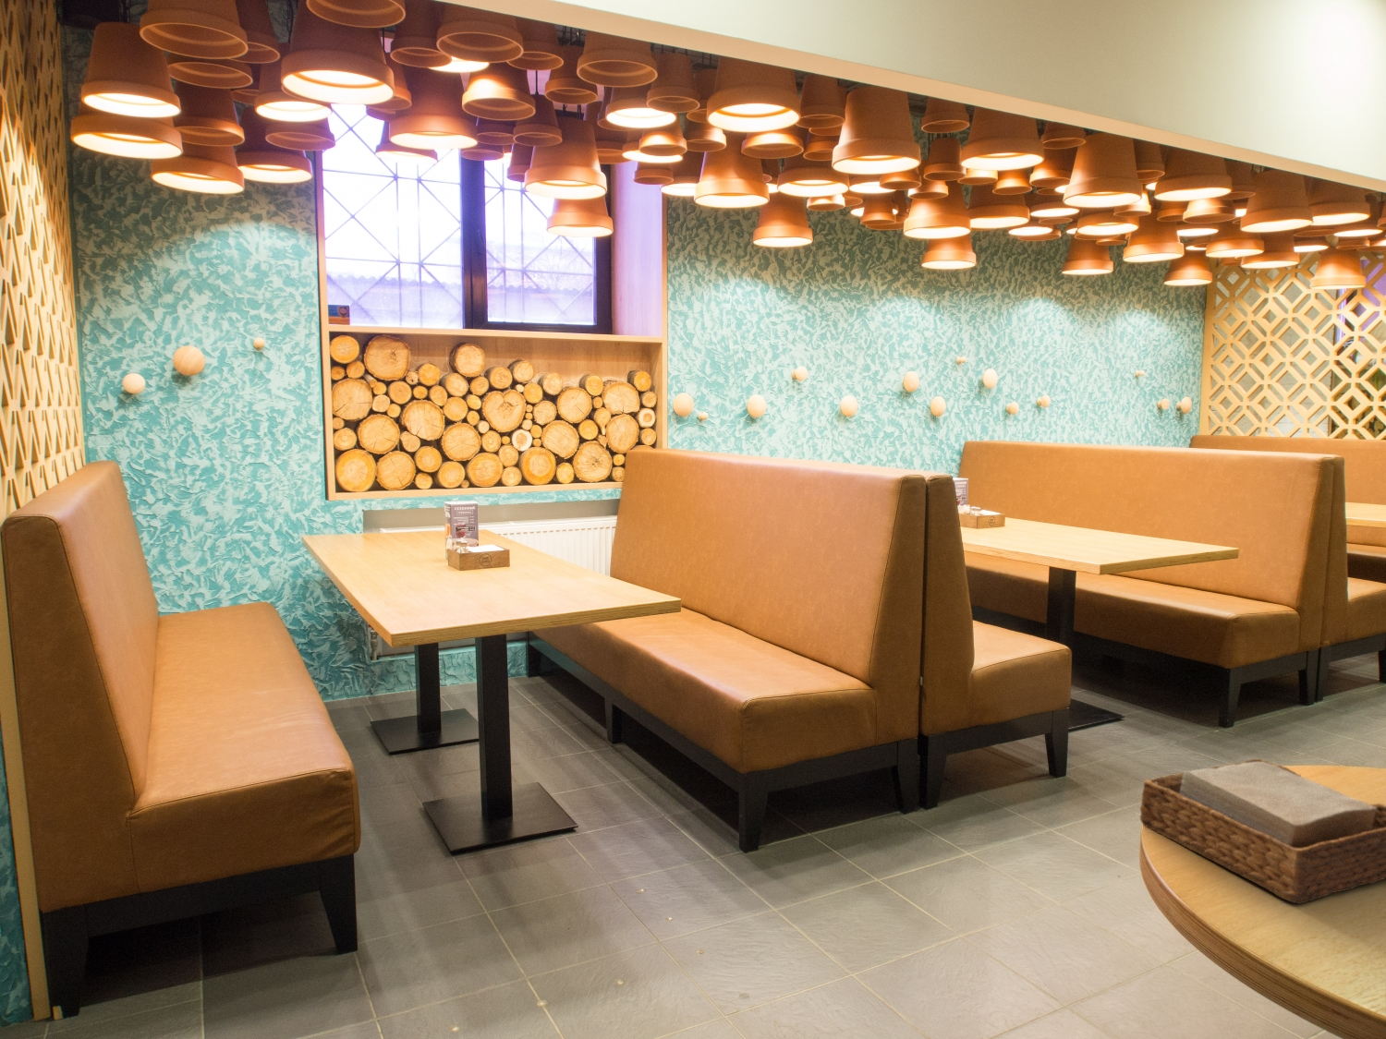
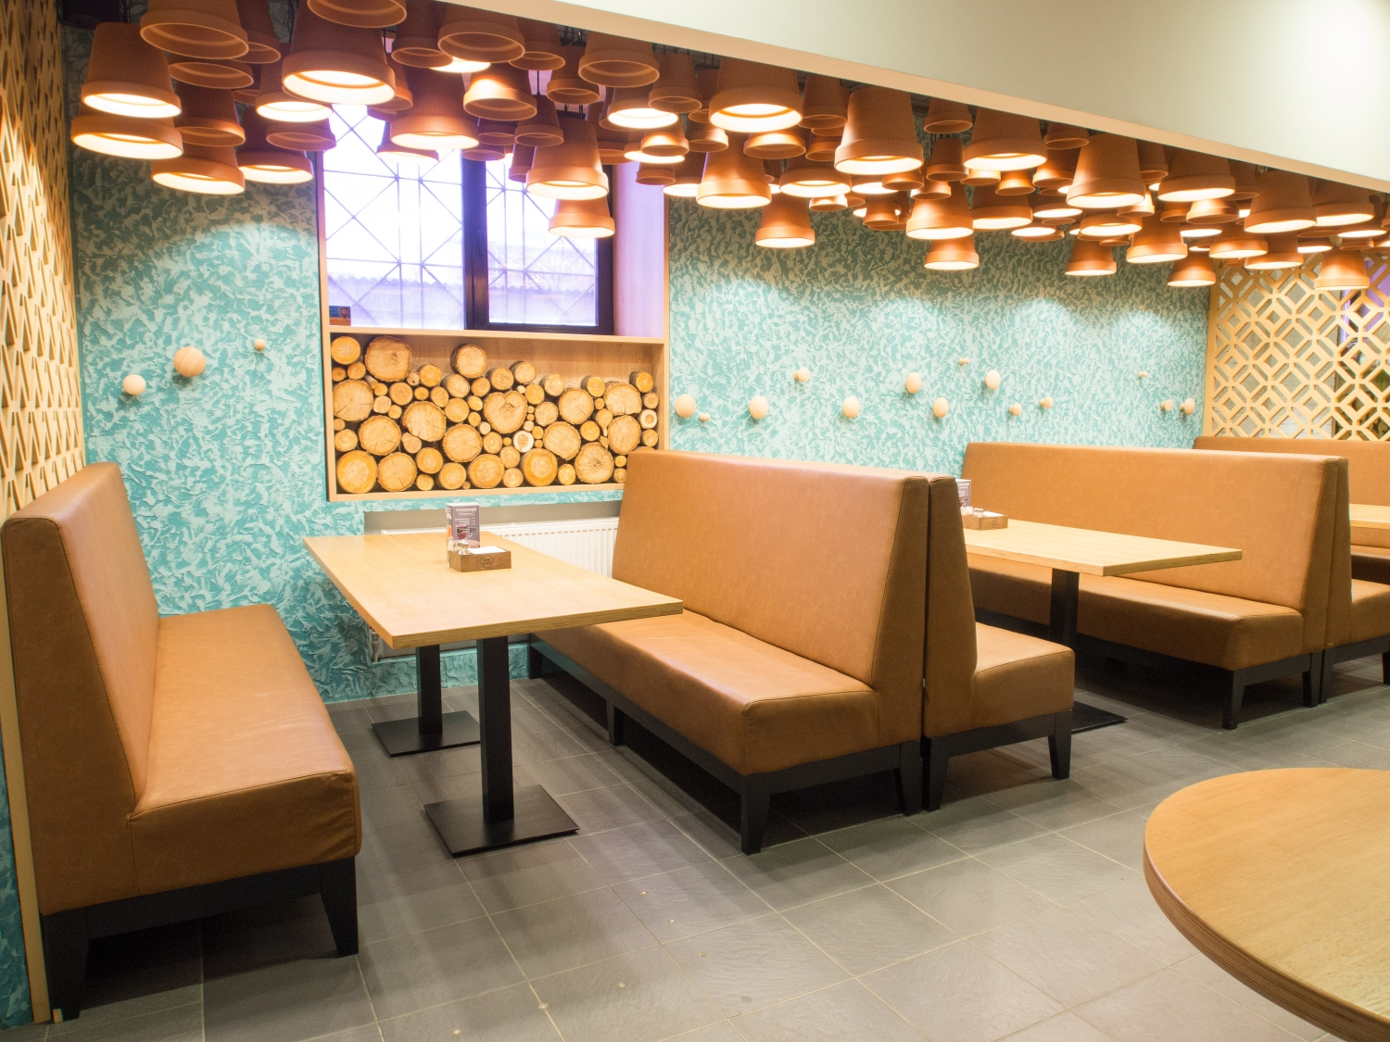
- napkin holder (1275, 815)
